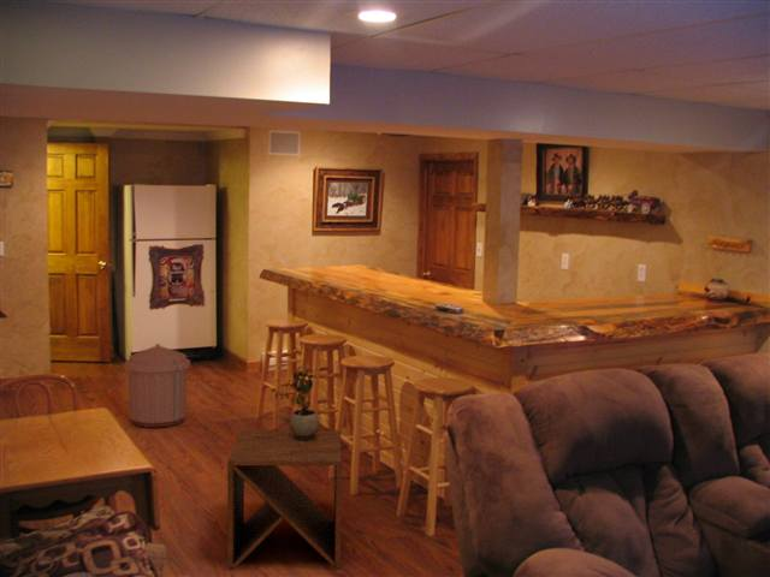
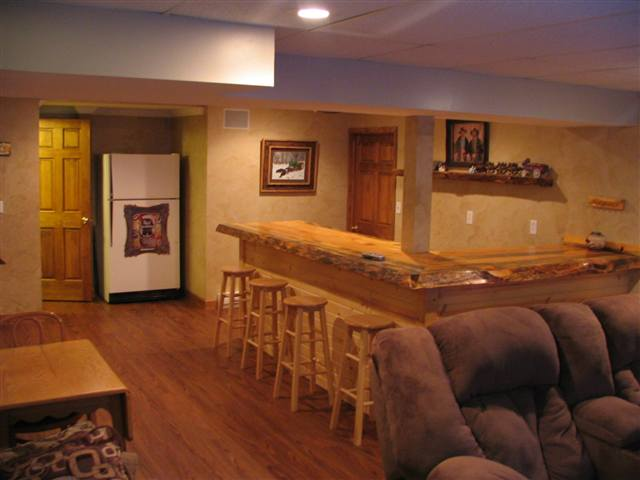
- side table (286, 495)
- trash can (158, 382)
- potted plant (298, 401)
